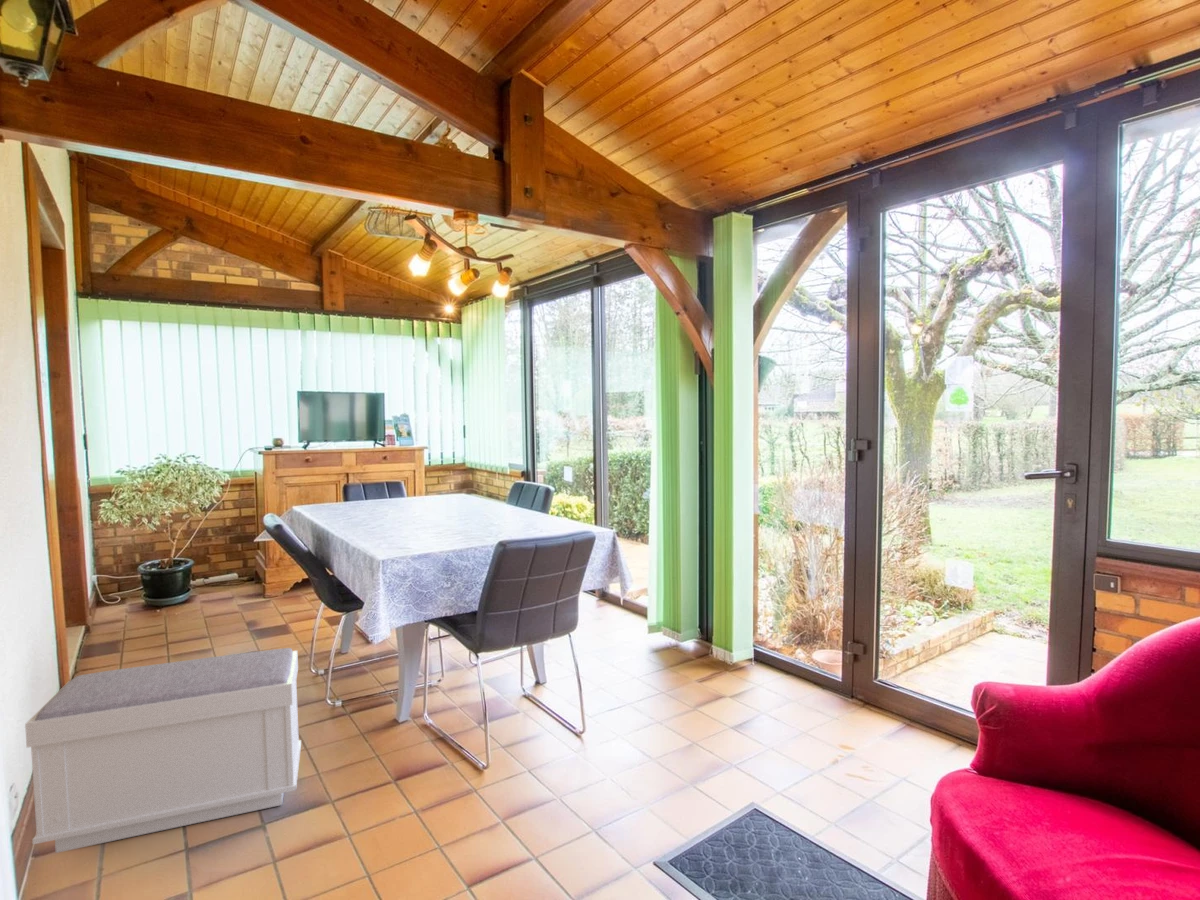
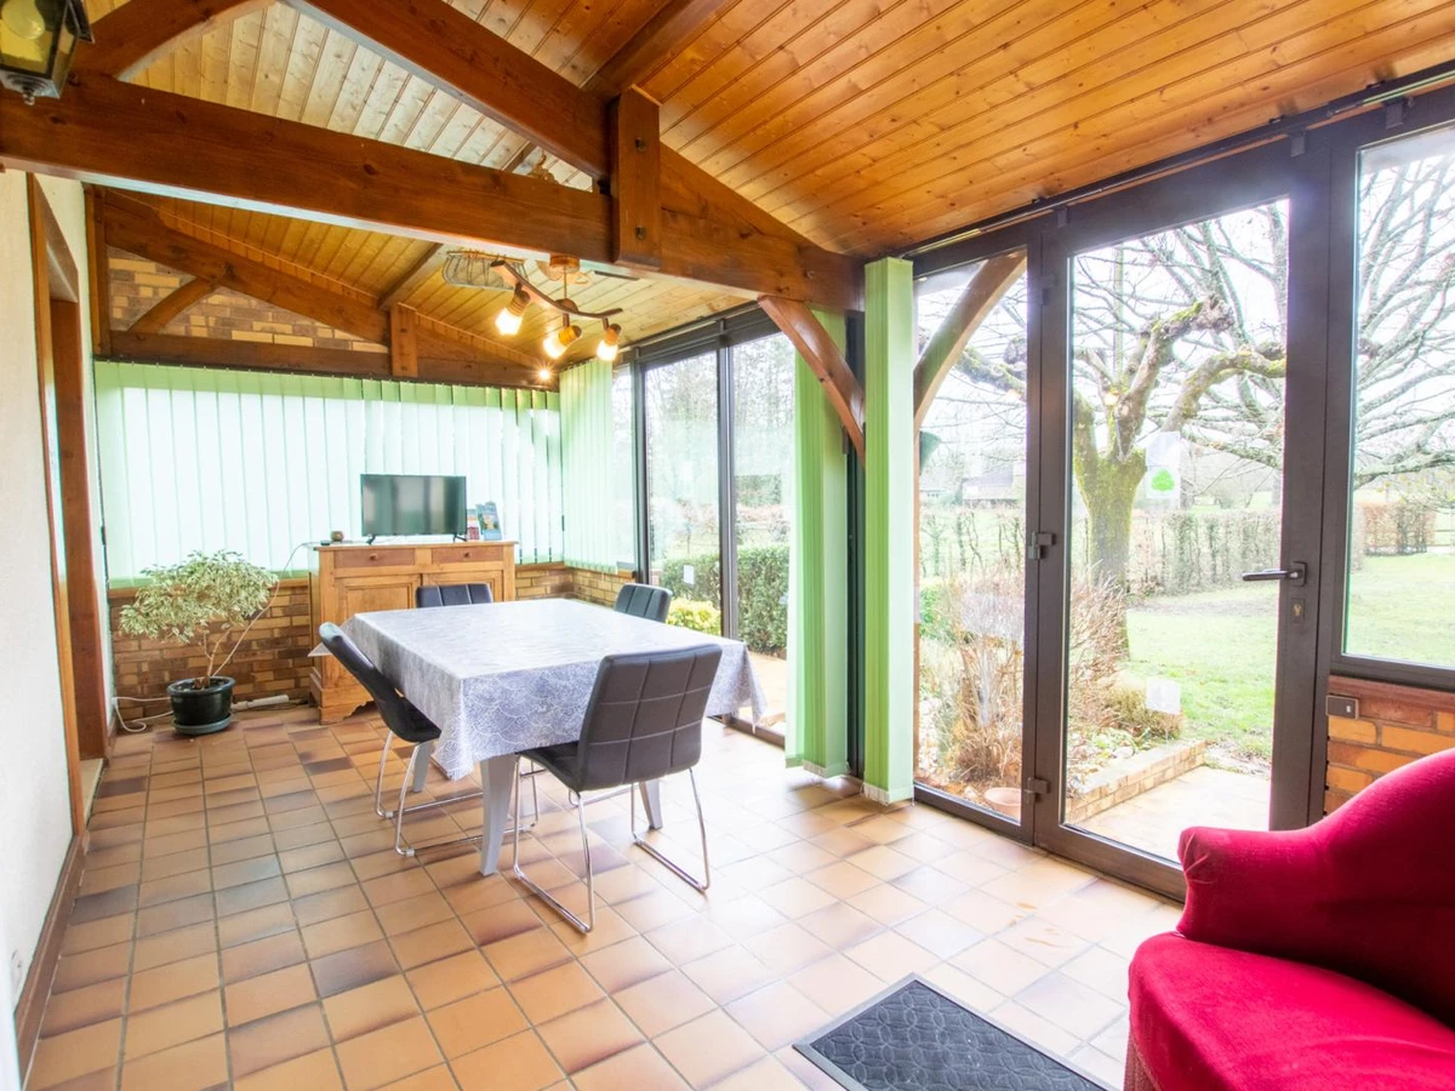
- bench (182, 737)
